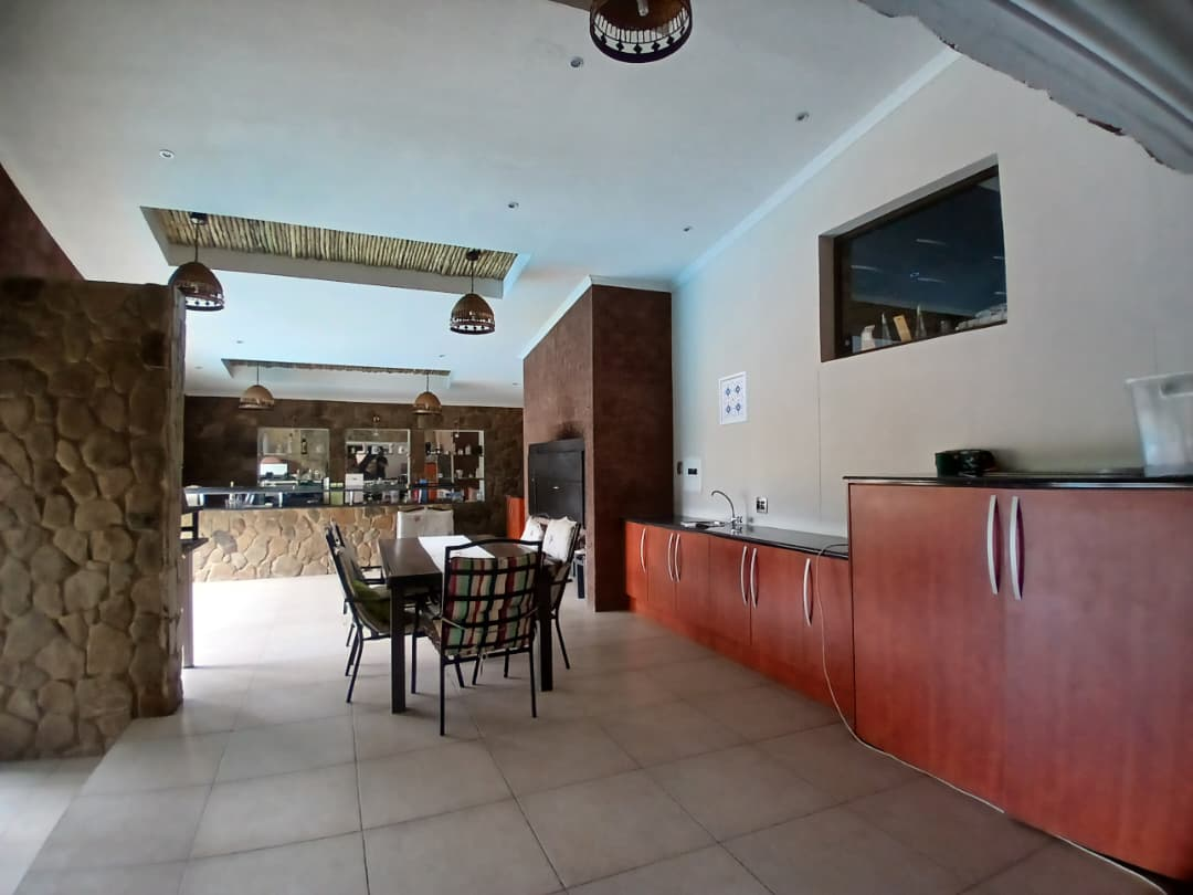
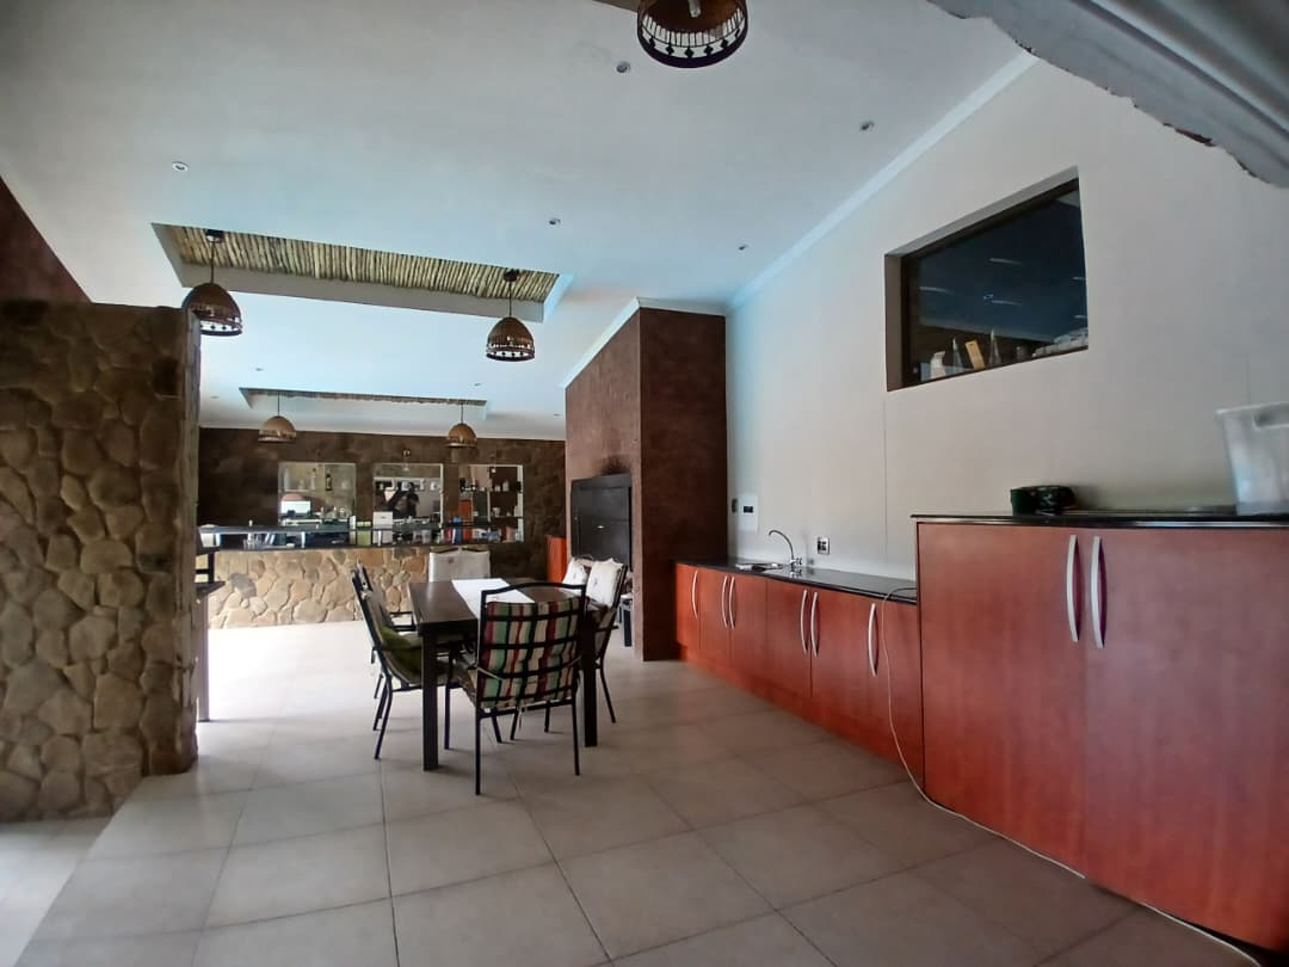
- wall art (733, 399)
